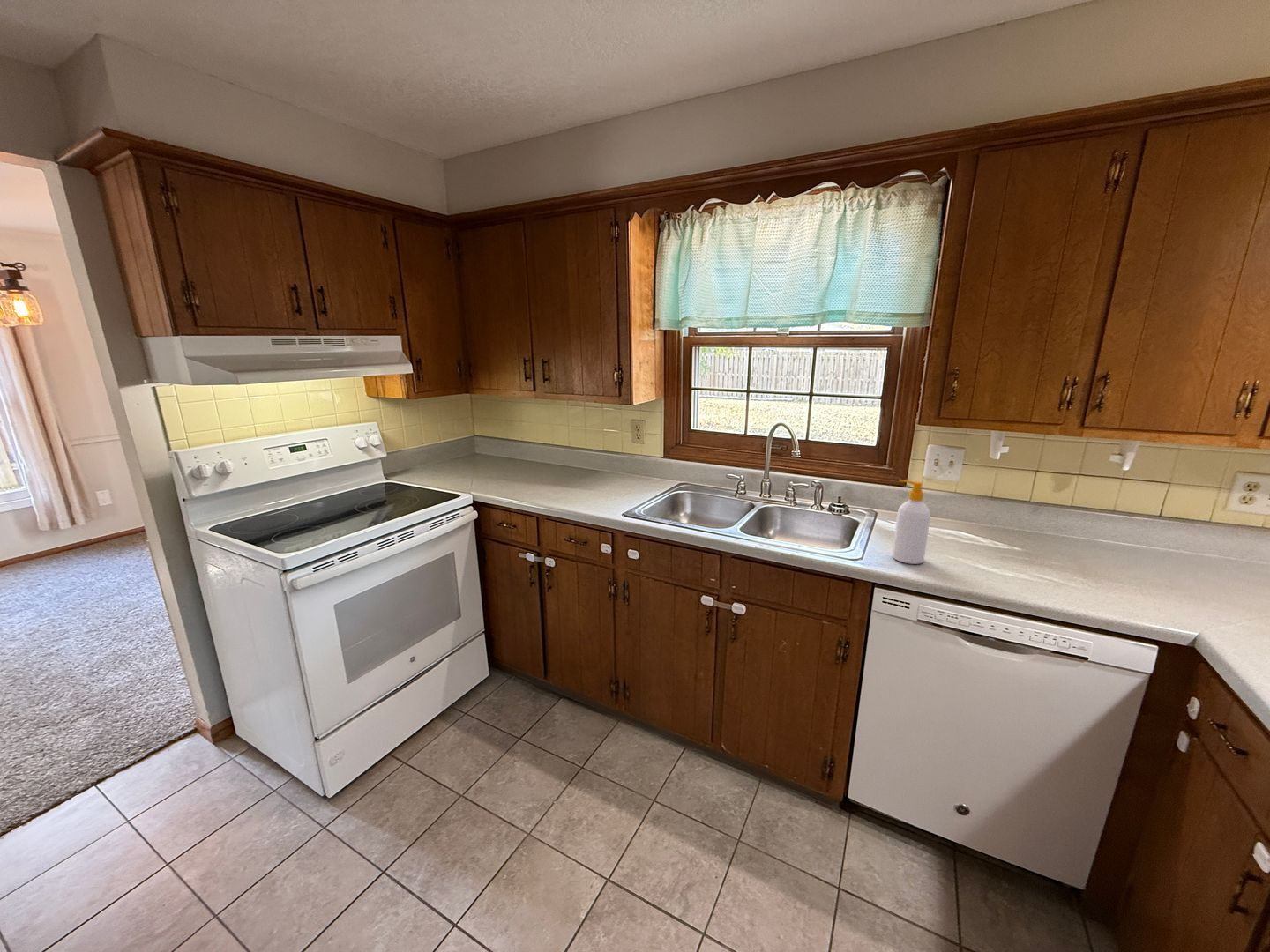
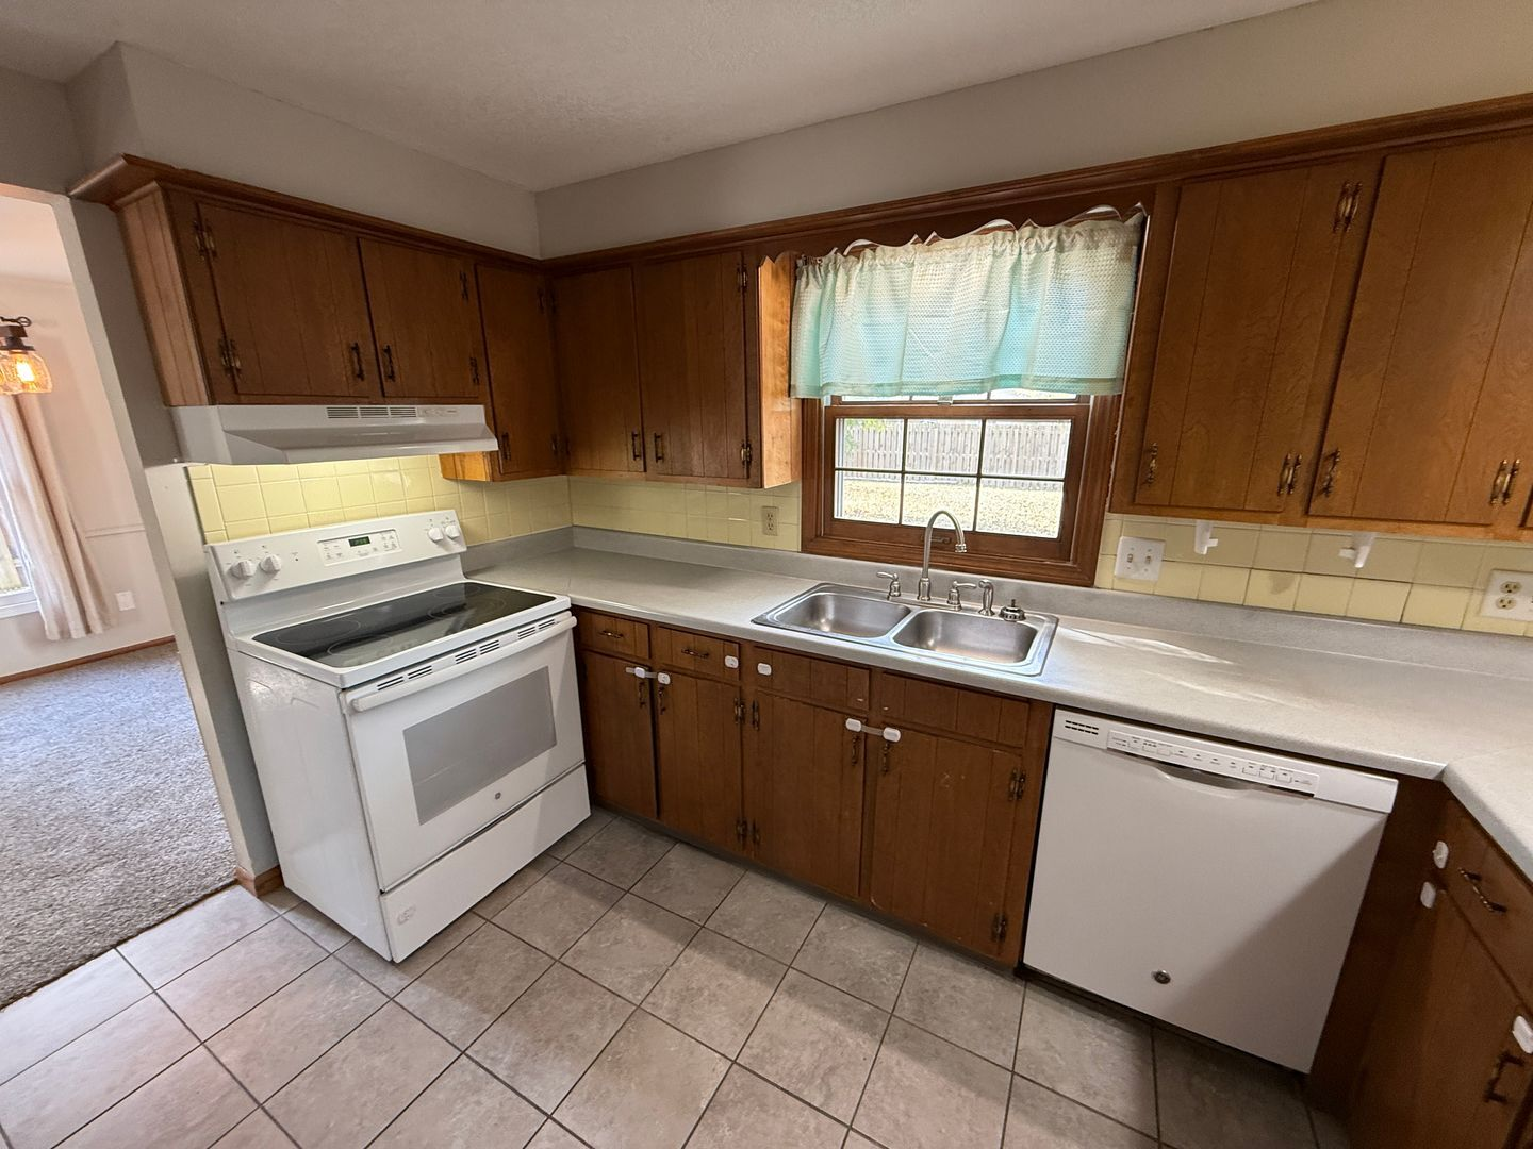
- soap bottle (911, 520)
